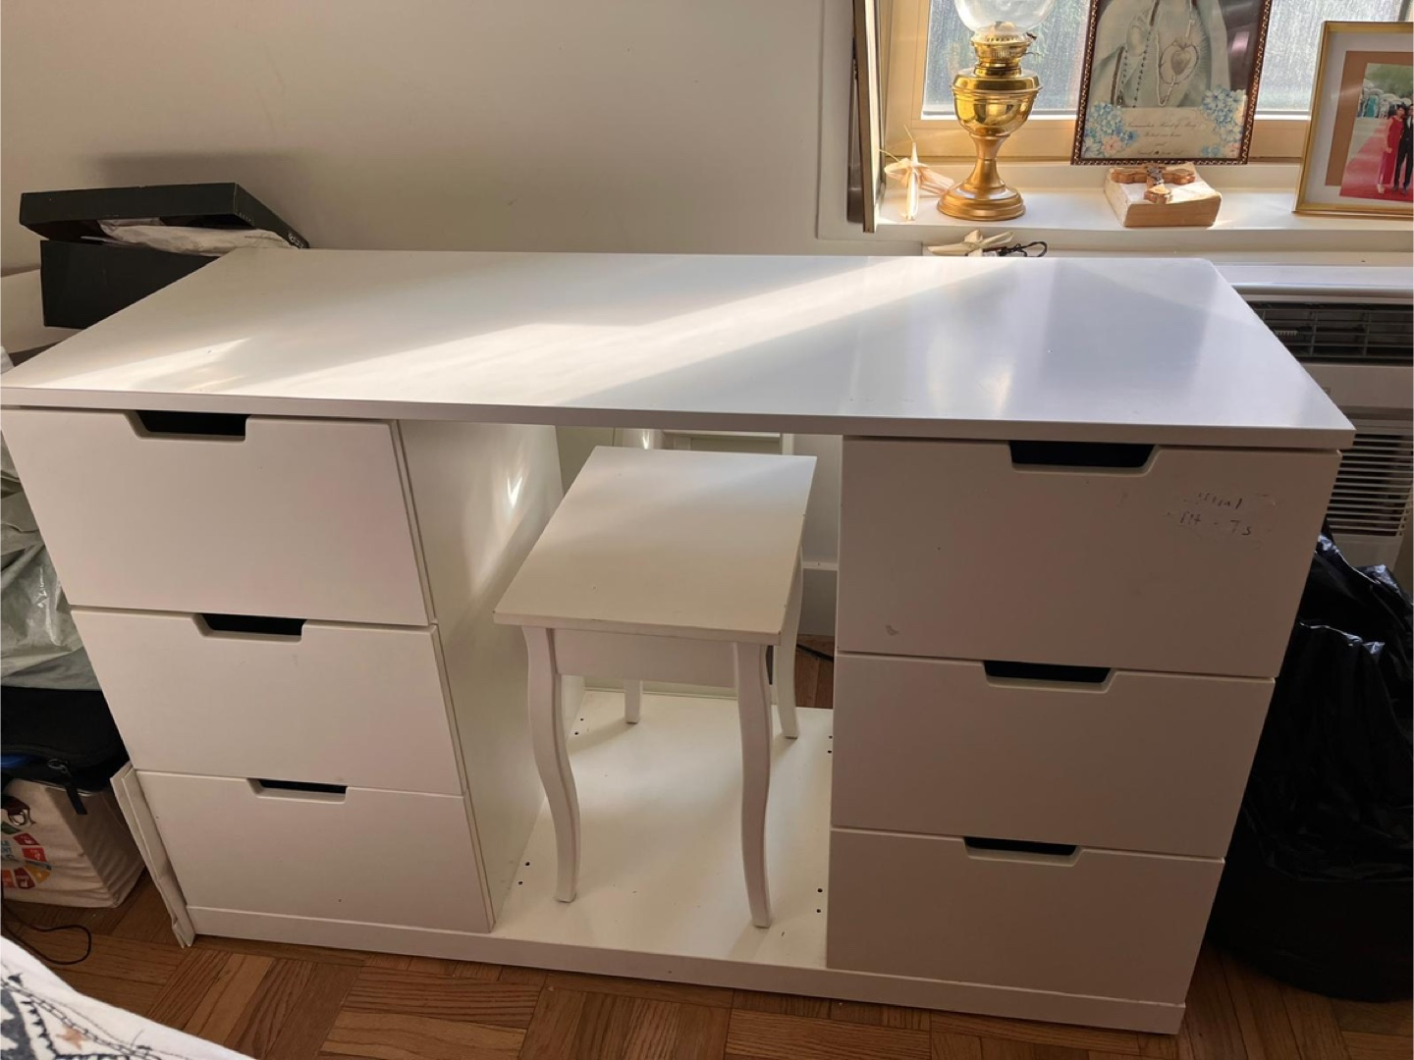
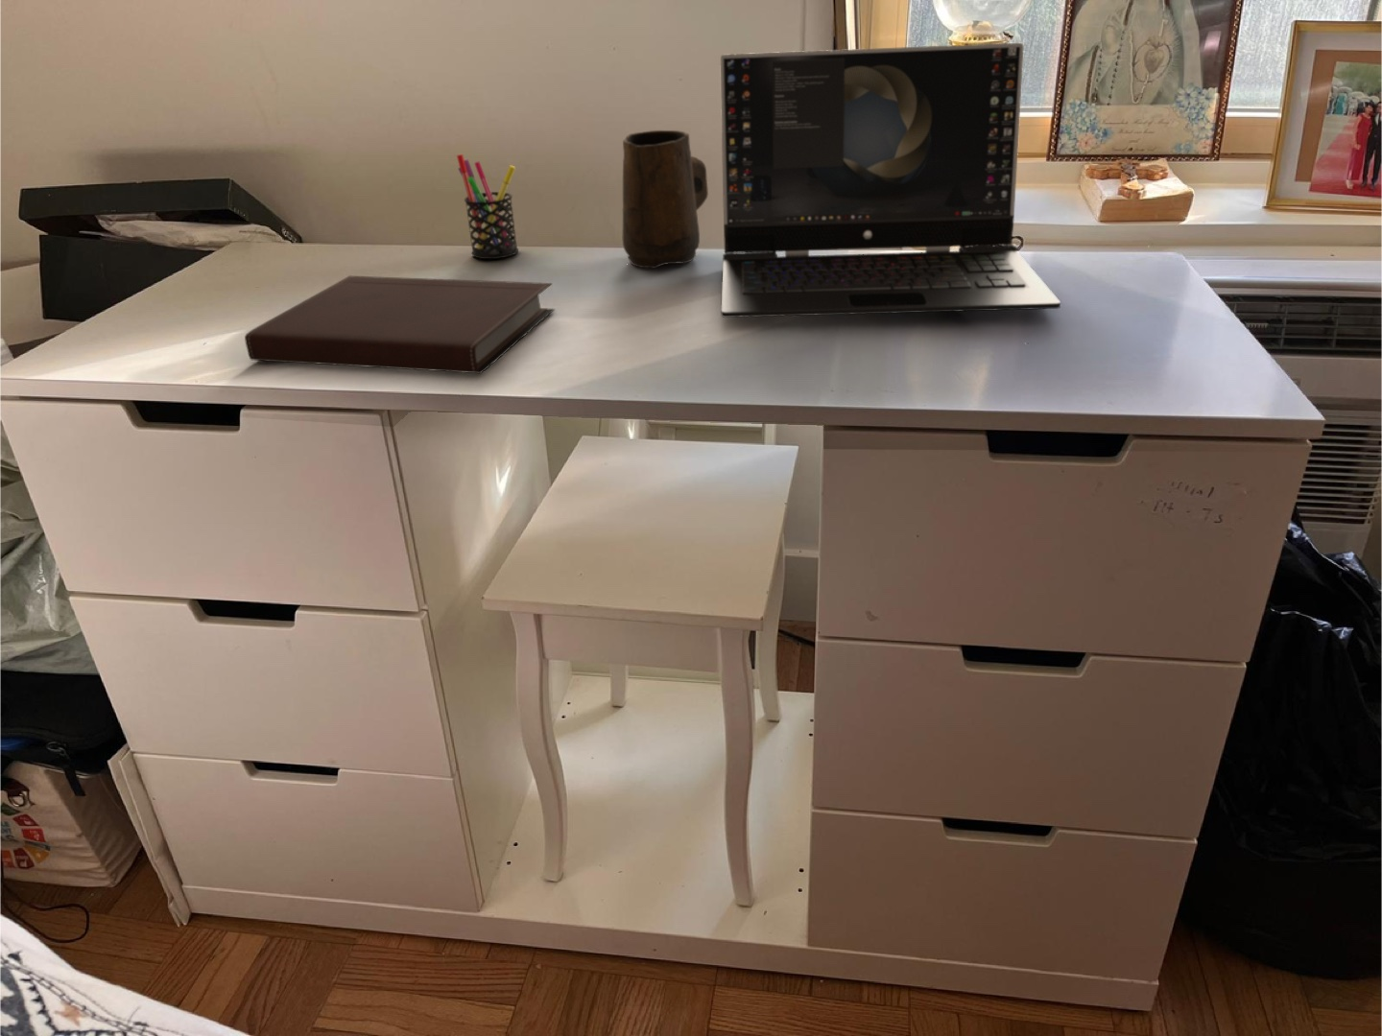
+ pen holder (483, 206)
+ notebook (407, 320)
+ mug (663, 198)
+ laptop (879, 178)
